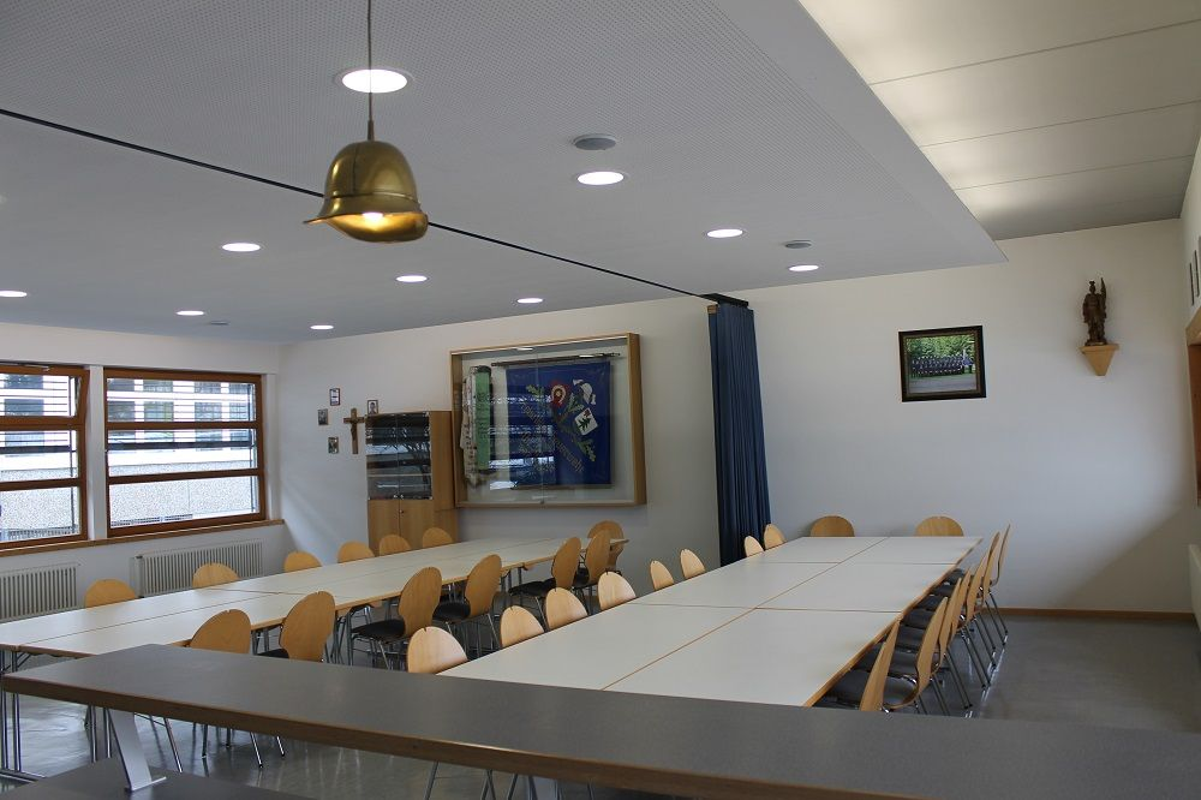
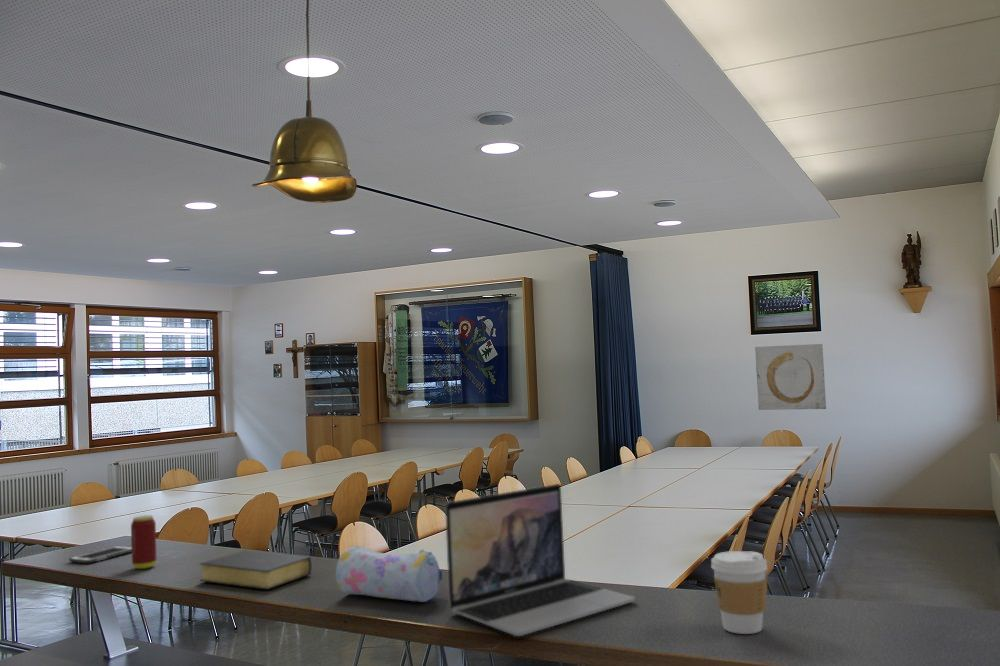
+ wall art (790, 377)
+ coffee cup (740, 590)
+ laptop (540, 552)
+ pencil case (387, 572)
+ cell phone (103, 554)
+ beverage can (143, 542)
+ bible (248, 568)
